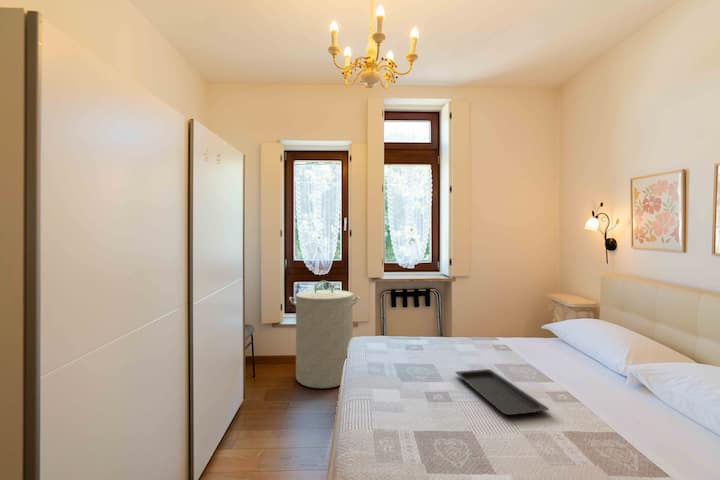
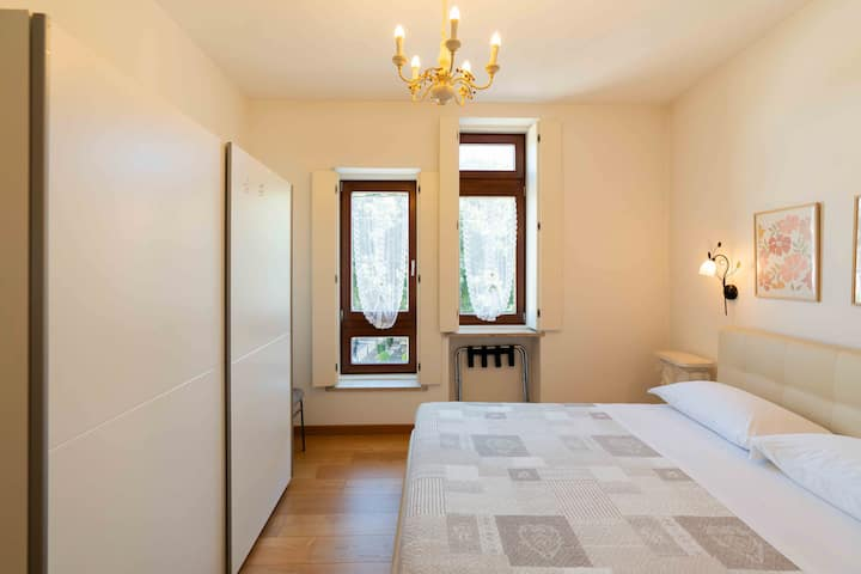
- serving tray (496, 390)
- laundry hamper (324, 328)
